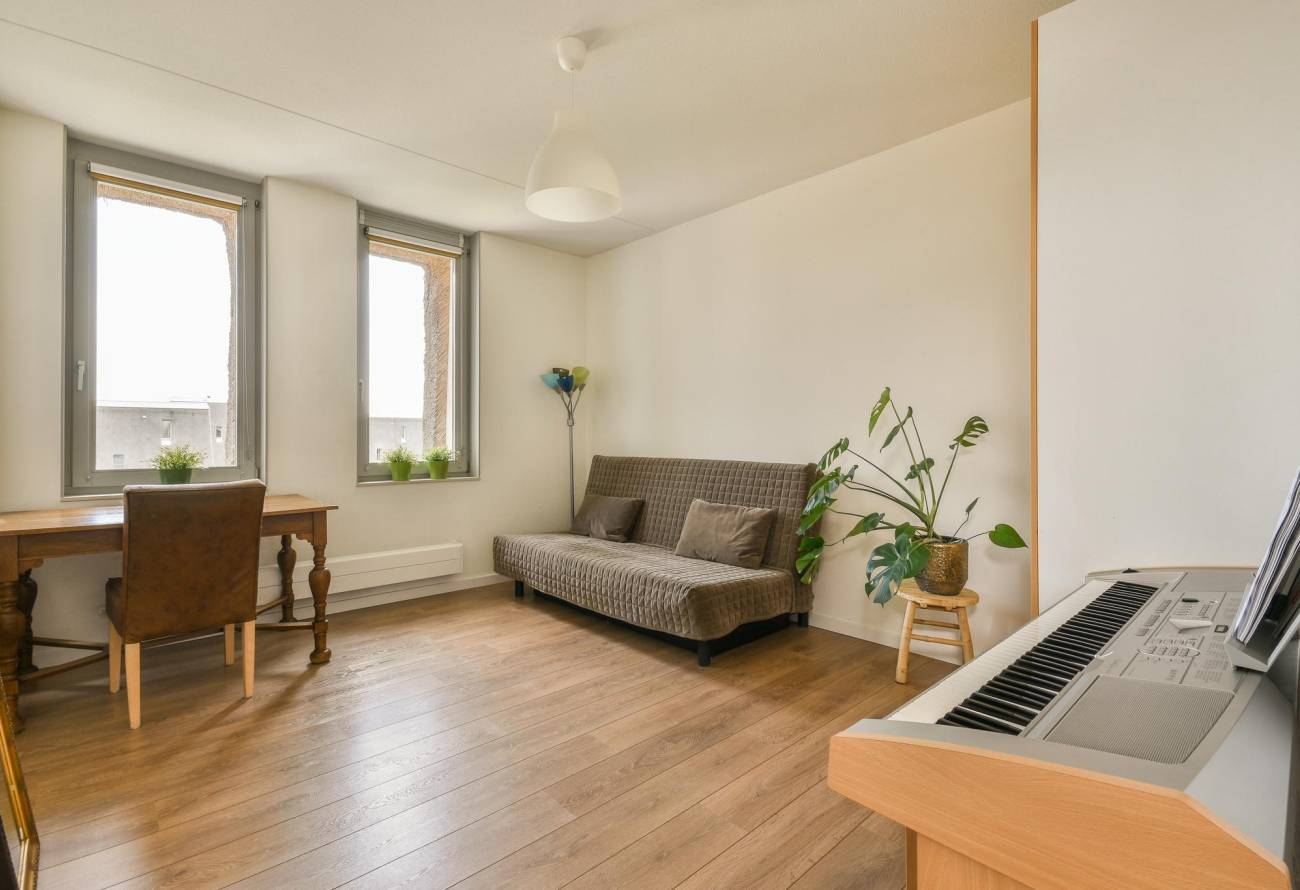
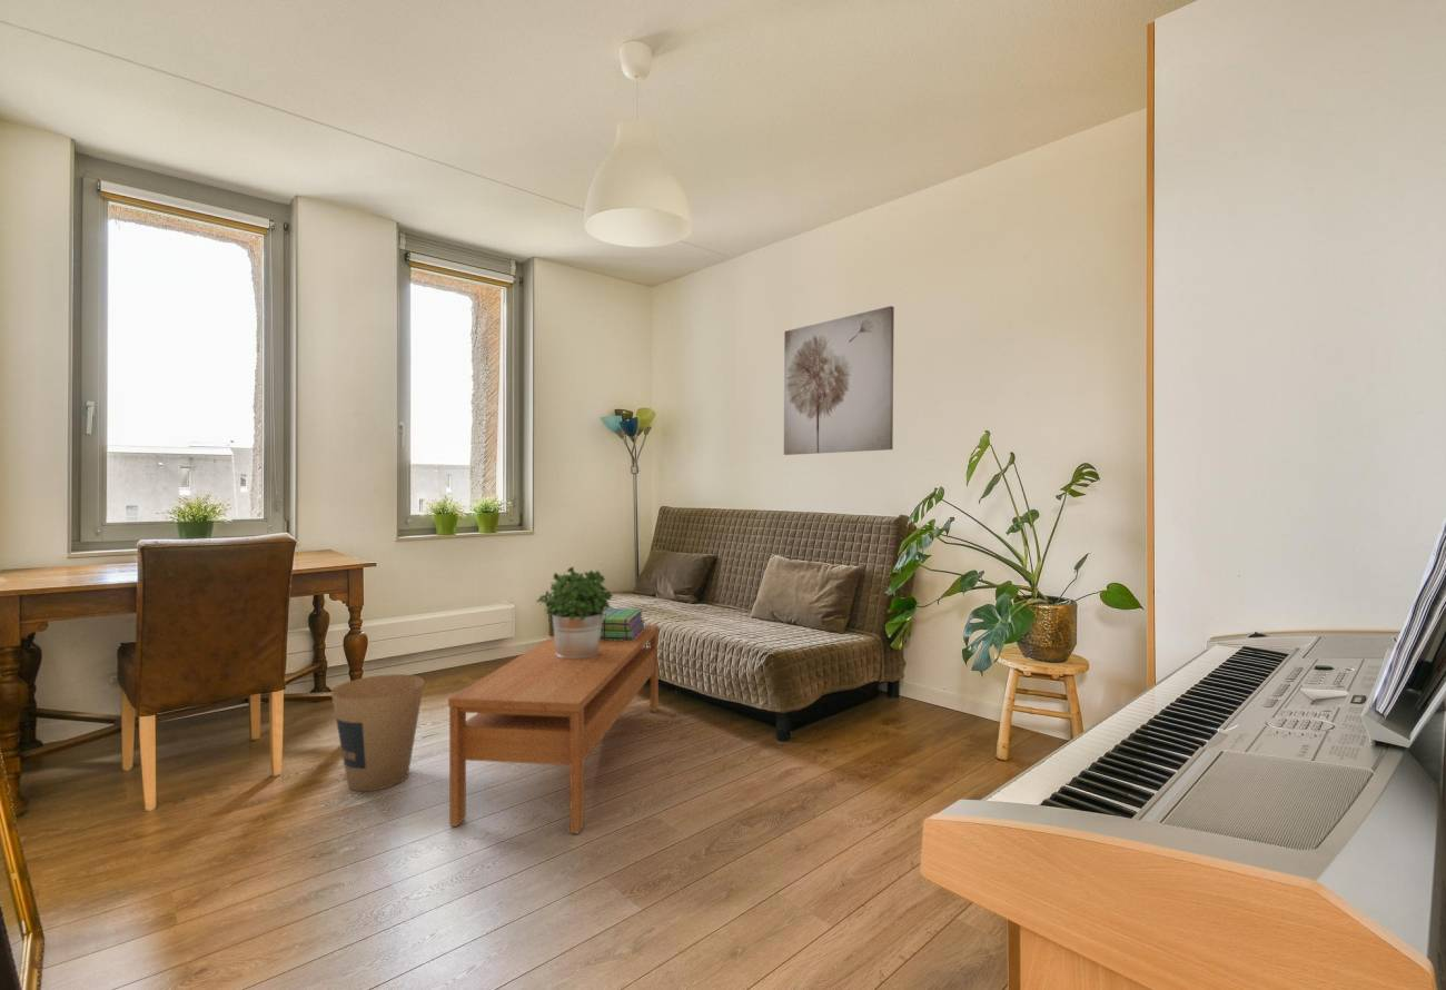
+ coffee table (575, 704)
+ potted plant (576, 610)
+ wall art (834, 386)
+ trash can (378, 732)
+ stack of books (602, 623)
